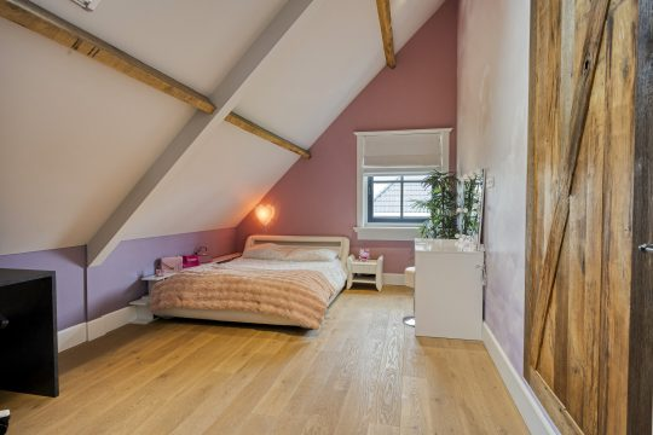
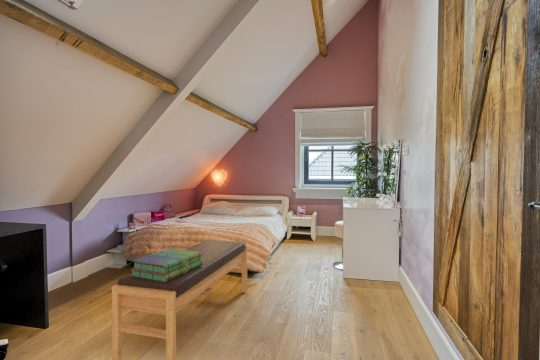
+ stack of books (168, 263)
+ bench (195, 287)
